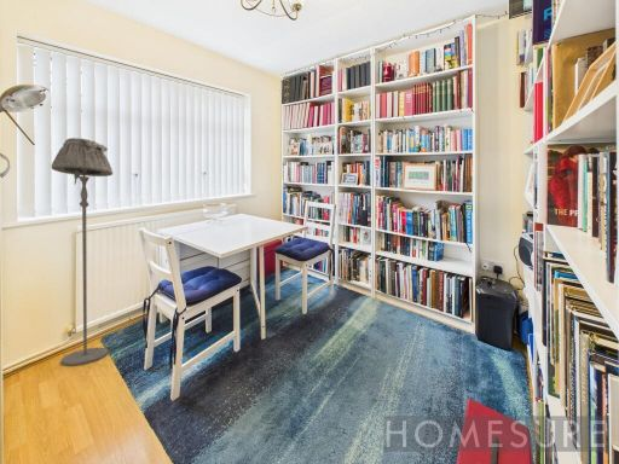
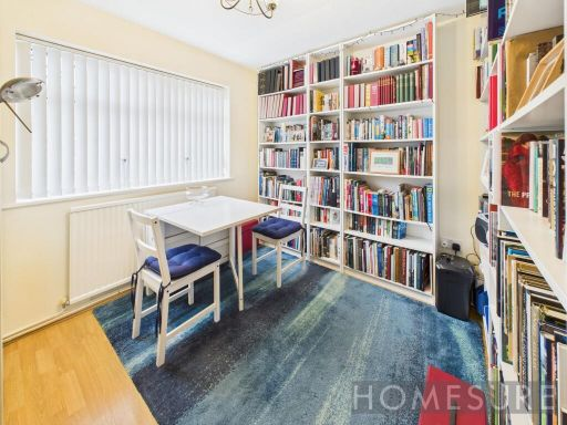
- floor lamp (83, 249)
